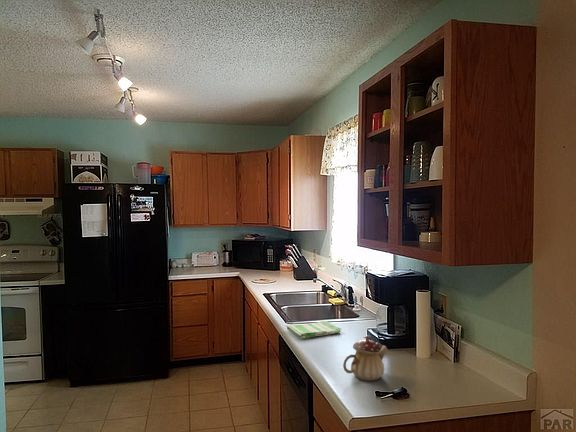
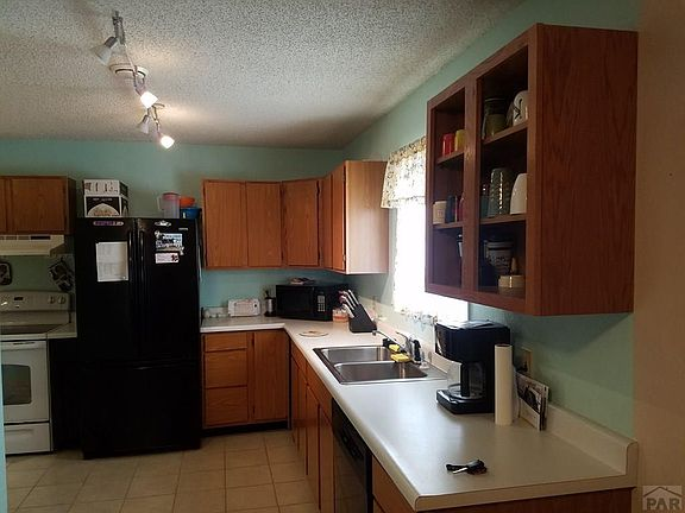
- teapot (365, 355)
- dish towel (313, 328)
